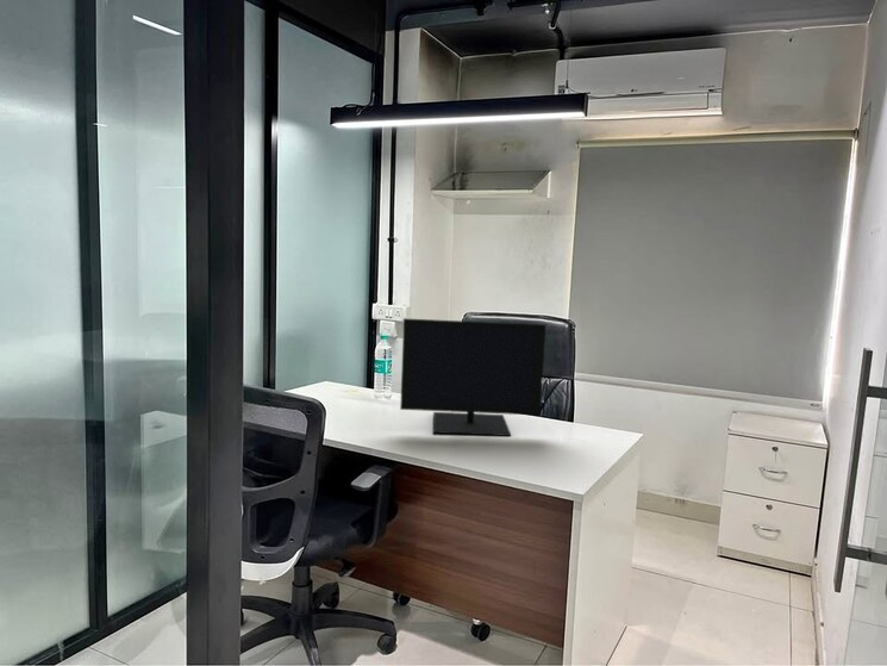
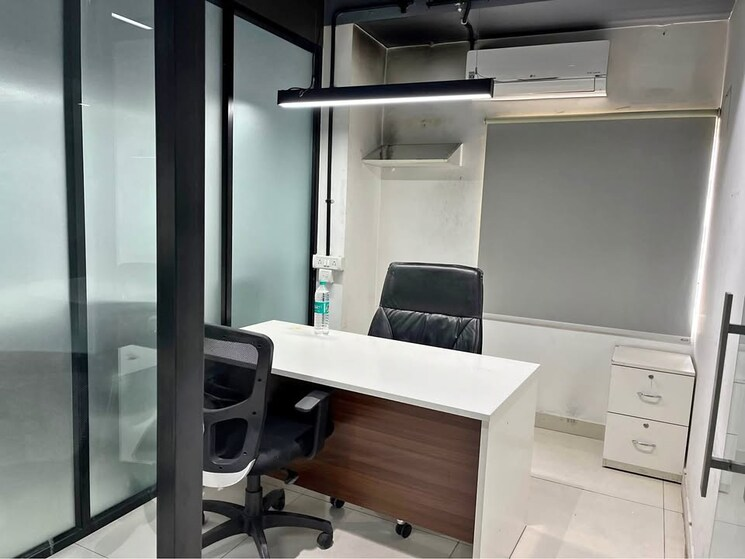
- monitor (469, 372)
